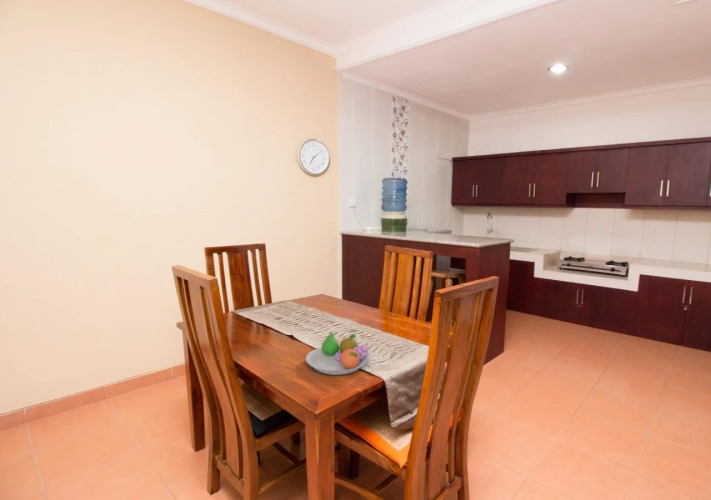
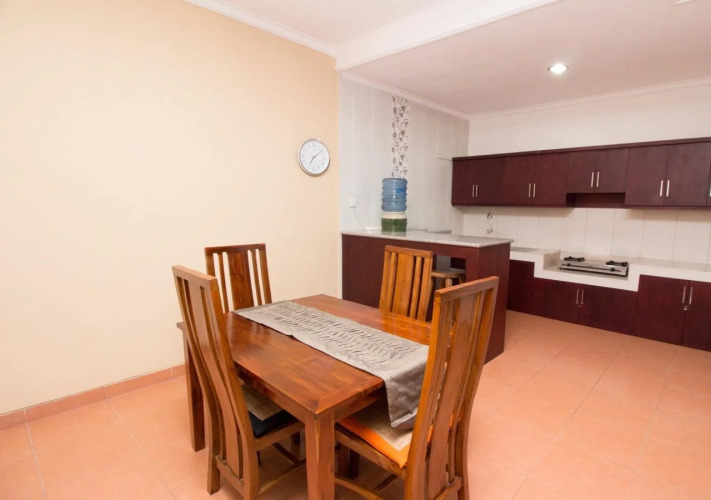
- fruit bowl (337, 350)
